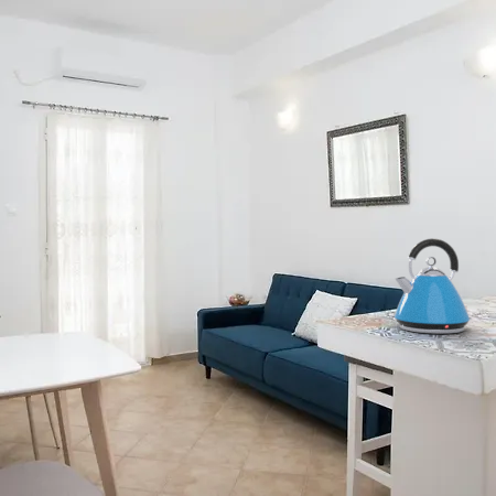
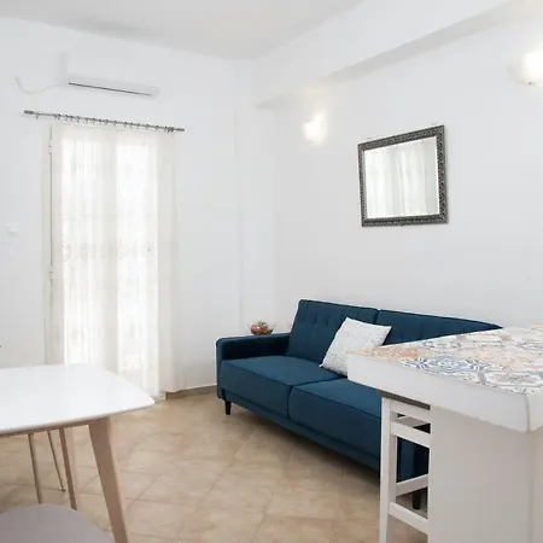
- kettle (433, 283)
